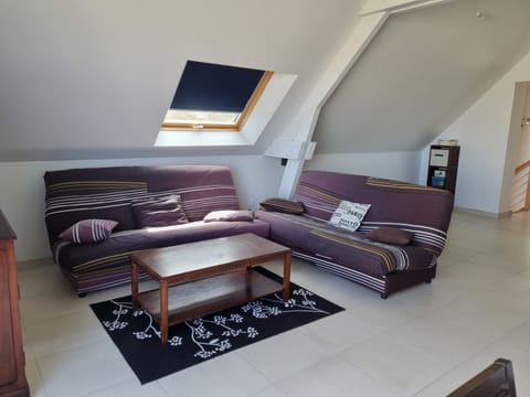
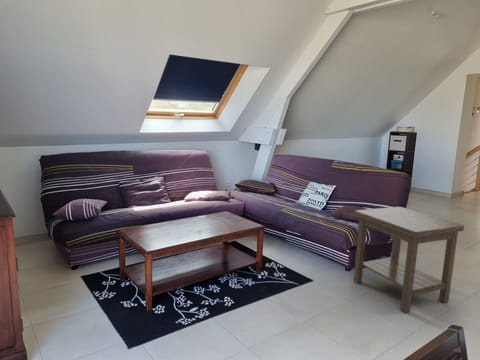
+ side table (399, 252)
